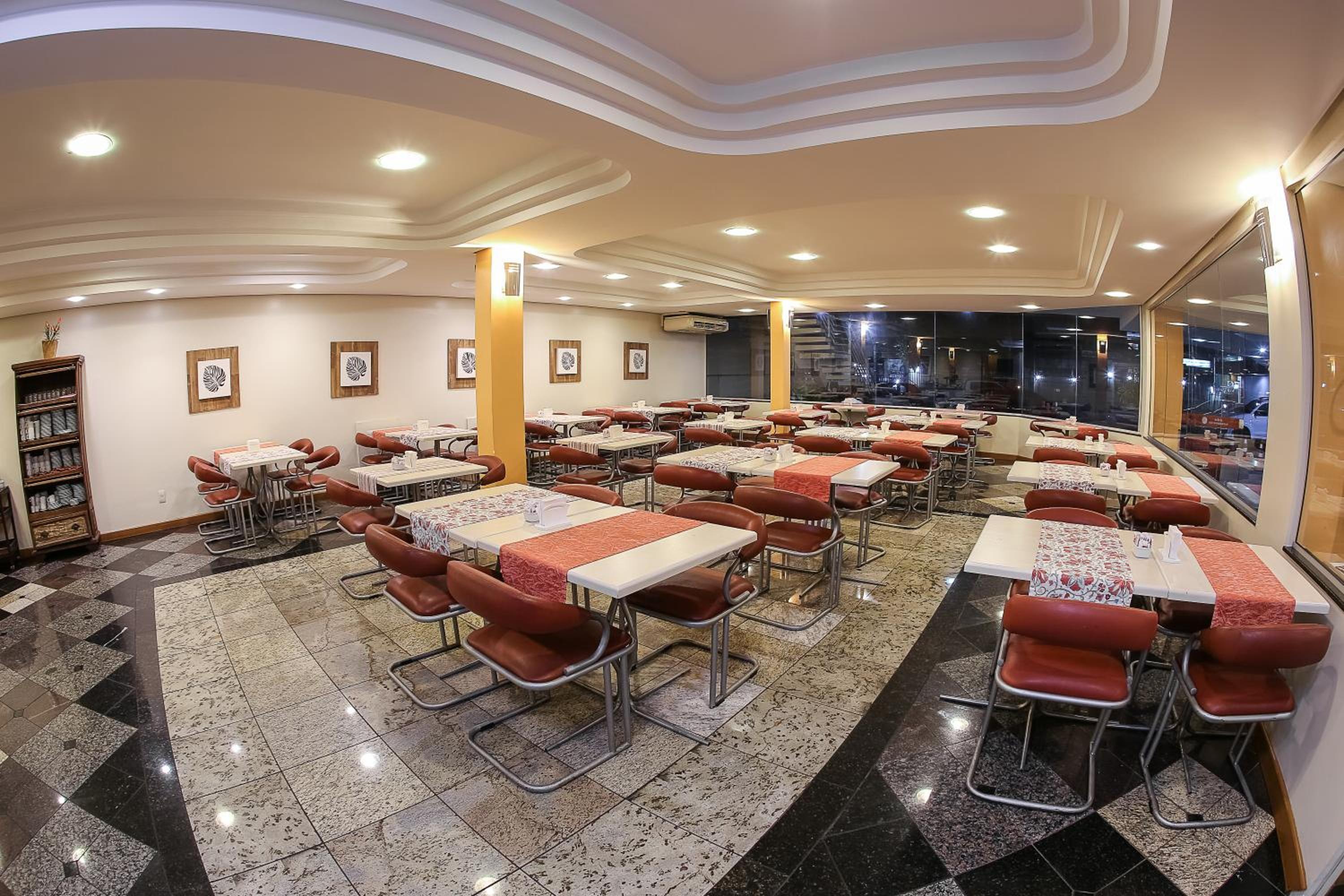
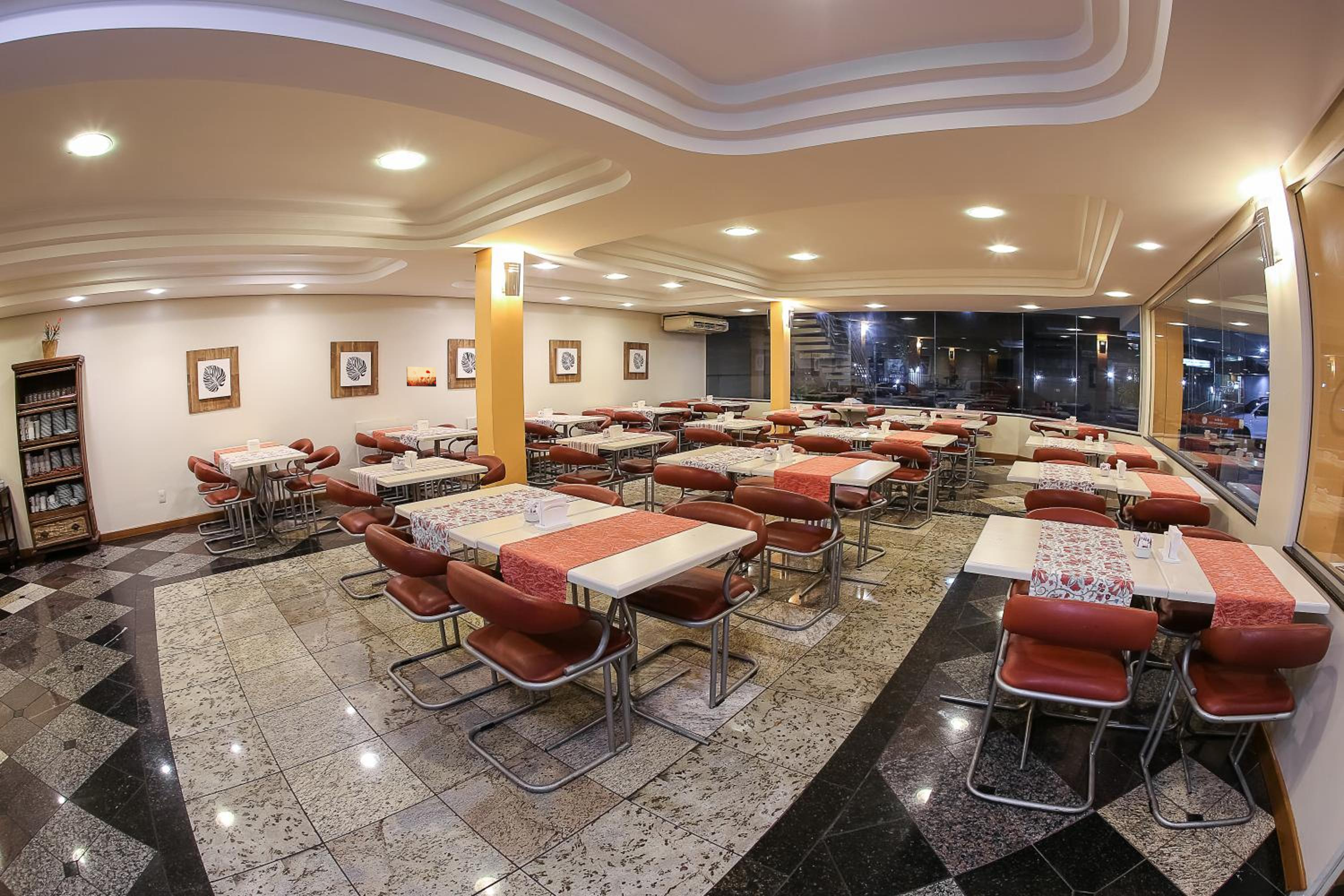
+ wall art (421, 376)
